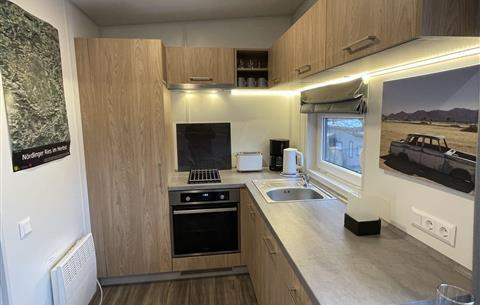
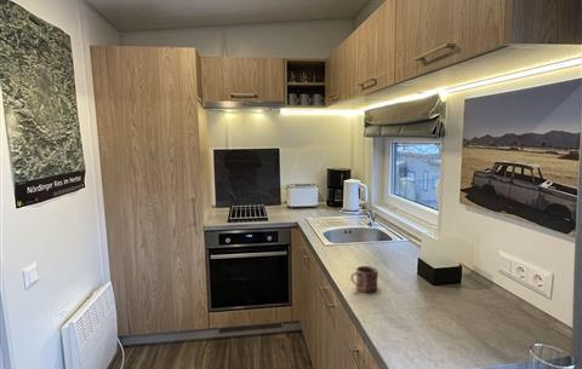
+ mug (363, 278)
